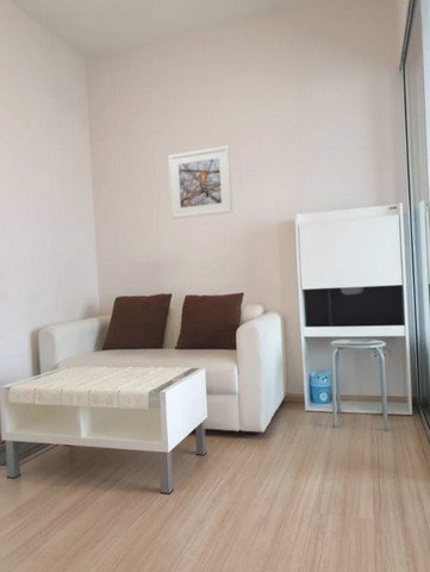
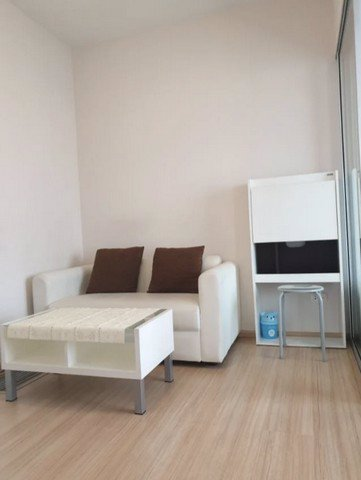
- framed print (199, 182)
